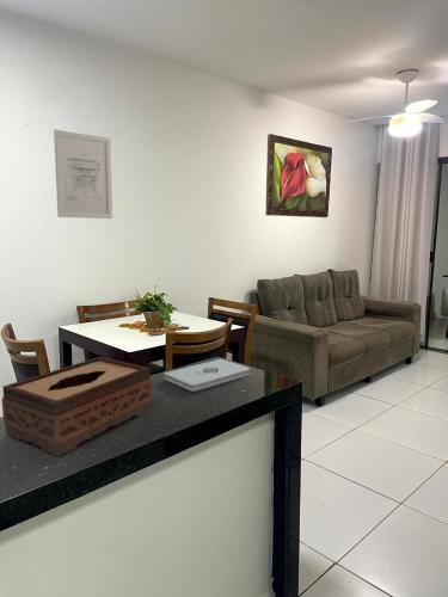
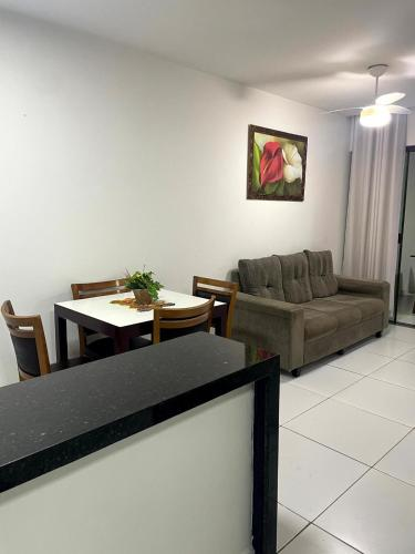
- tissue box (81, 399)
- notepad (208, 374)
- wall art (85, 176)
